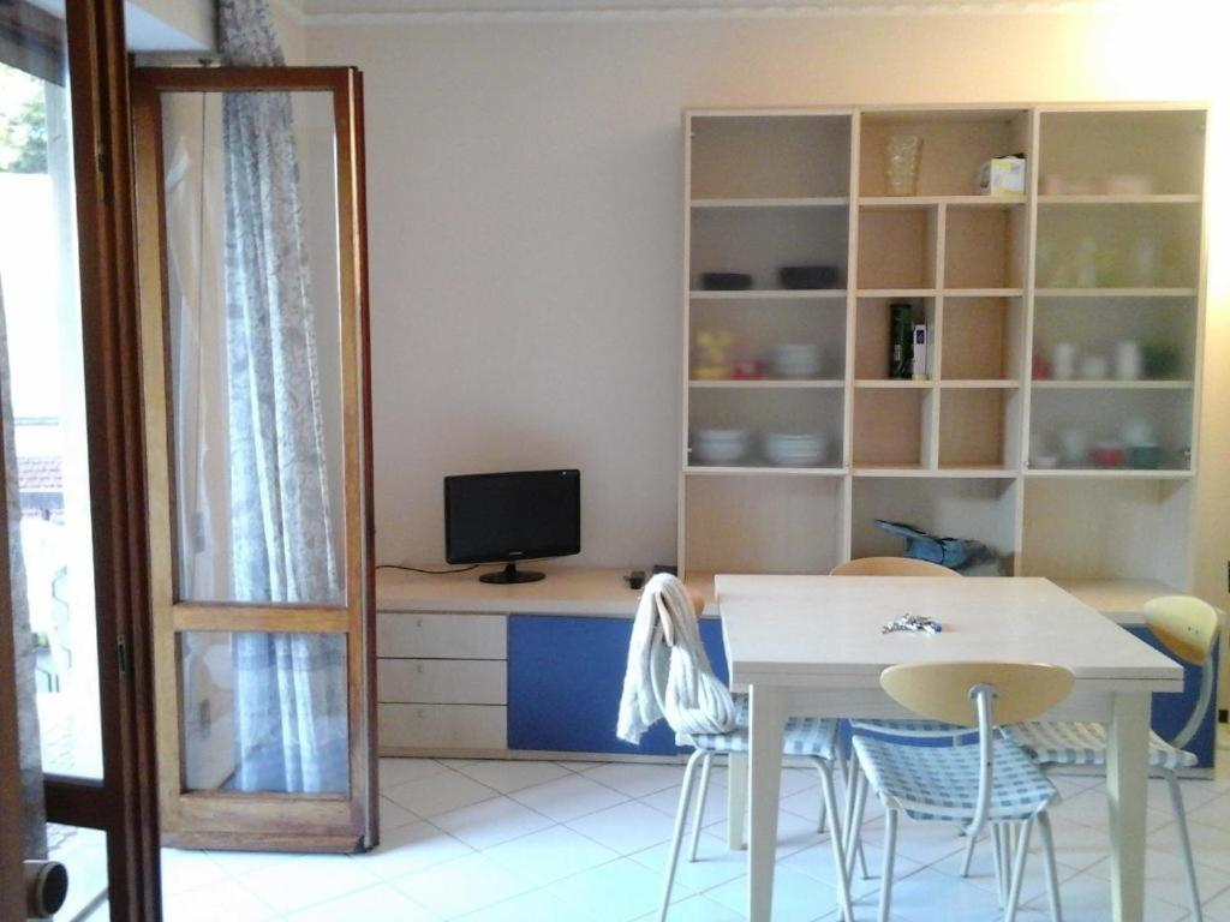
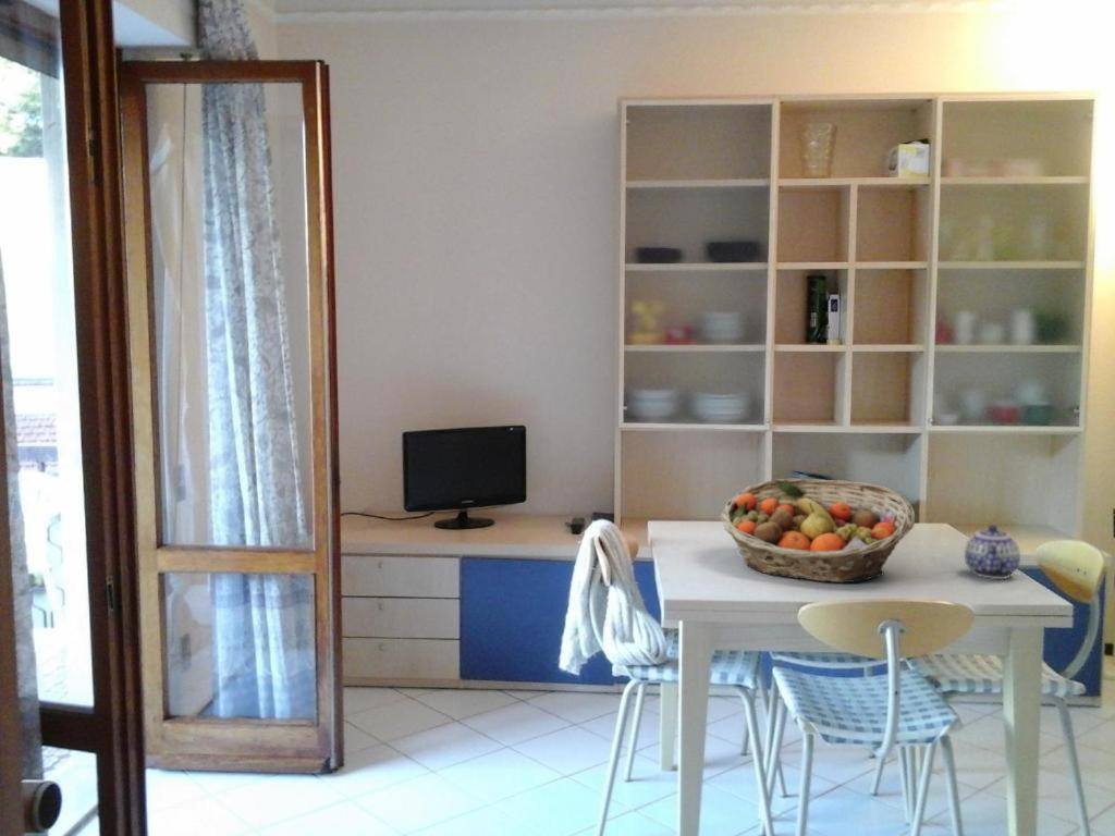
+ teapot (992, 550)
+ fruit basket (814, 528)
